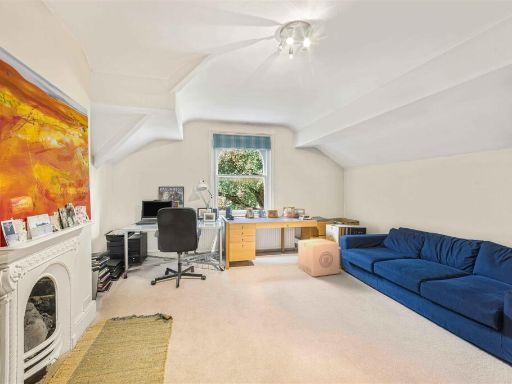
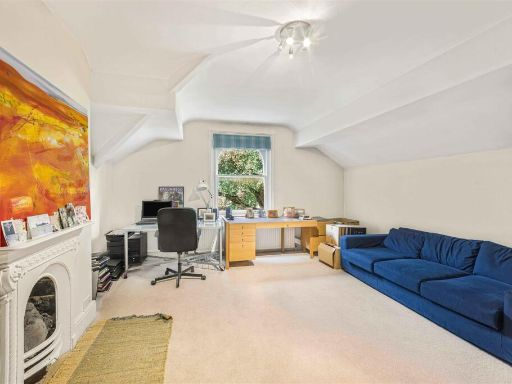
- cardboard box (318, 256)
